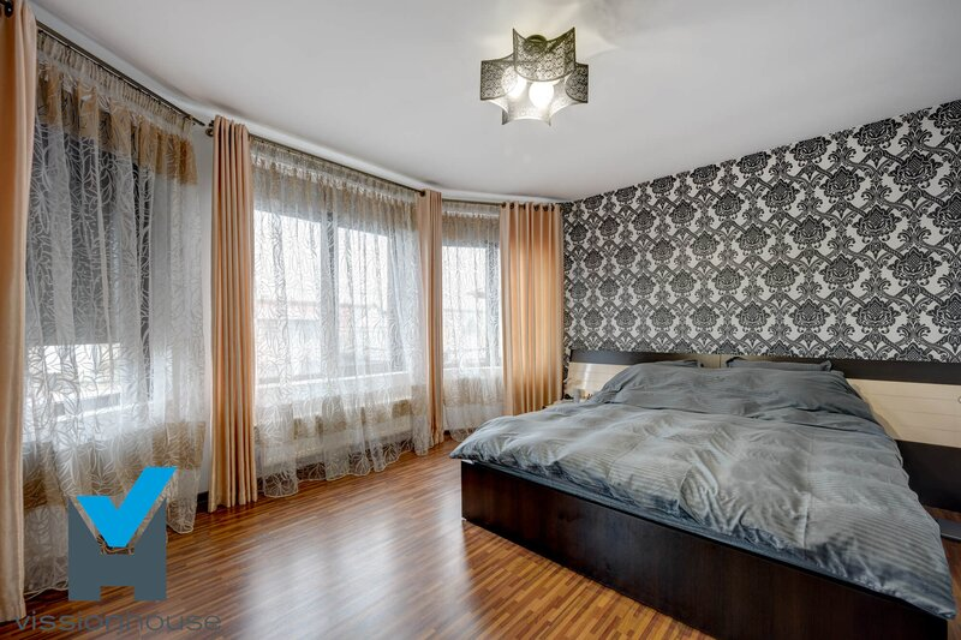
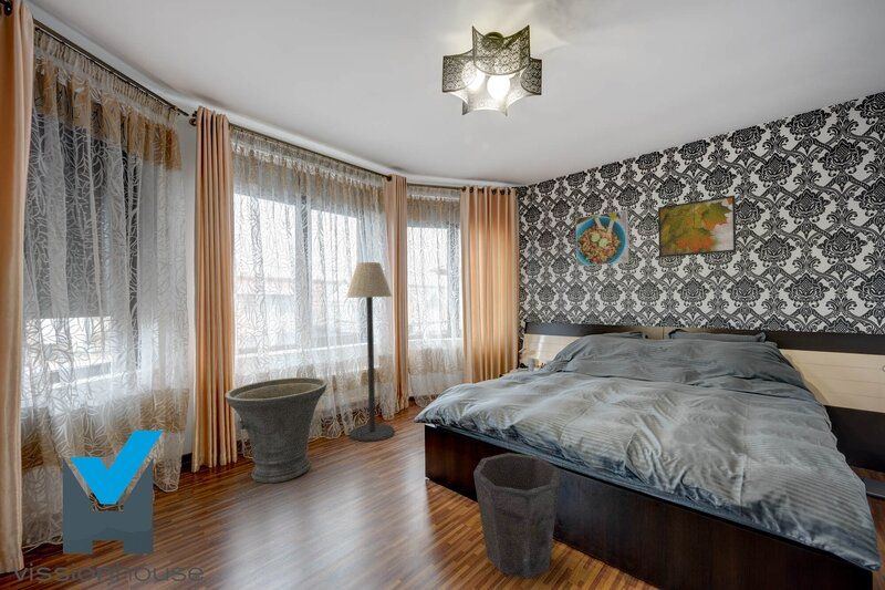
+ floor lamp (371, 348)
+ waste bin (518, 513)
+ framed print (601, 239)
+ planter (279, 427)
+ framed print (695, 228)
